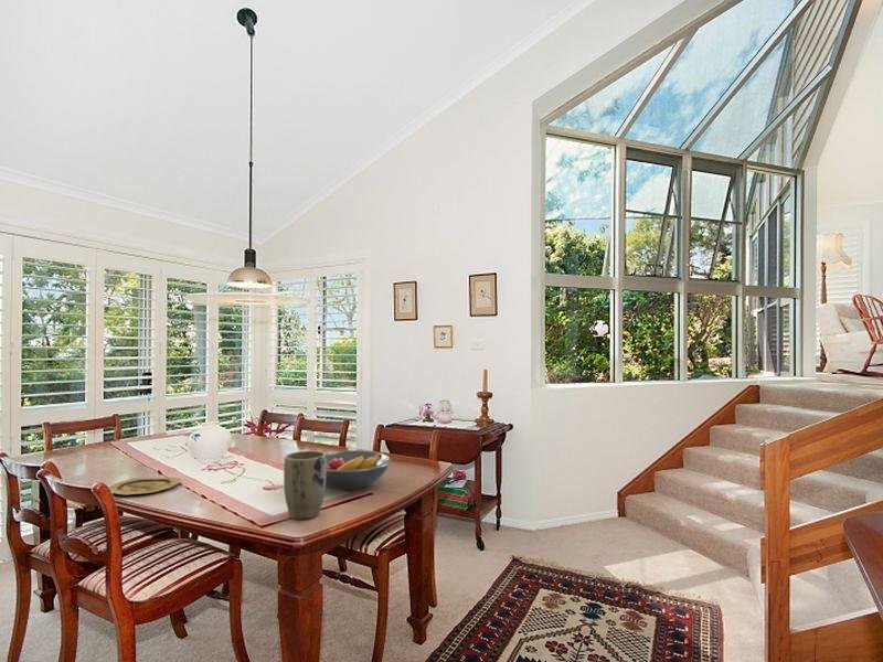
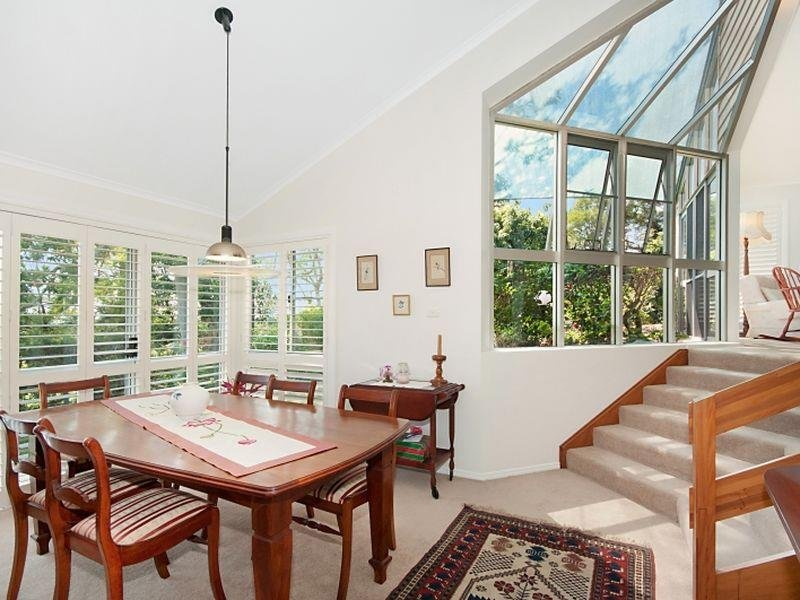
- plant pot (305, 484)
- plate (145, 485)
- fruit bowl (348, 468)
